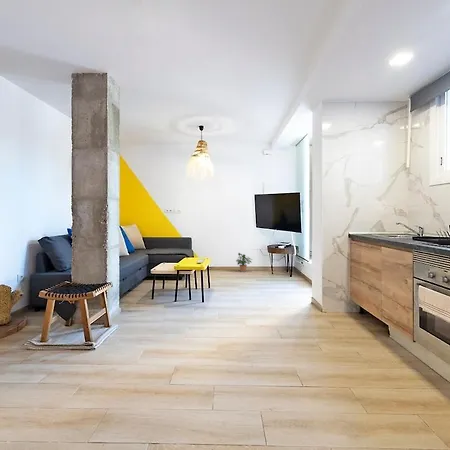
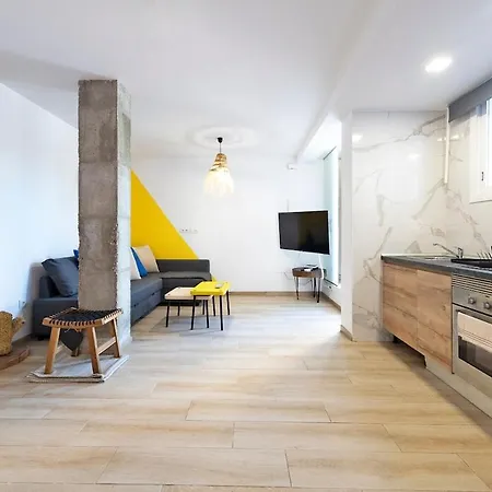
- potted plant (244, 261)
